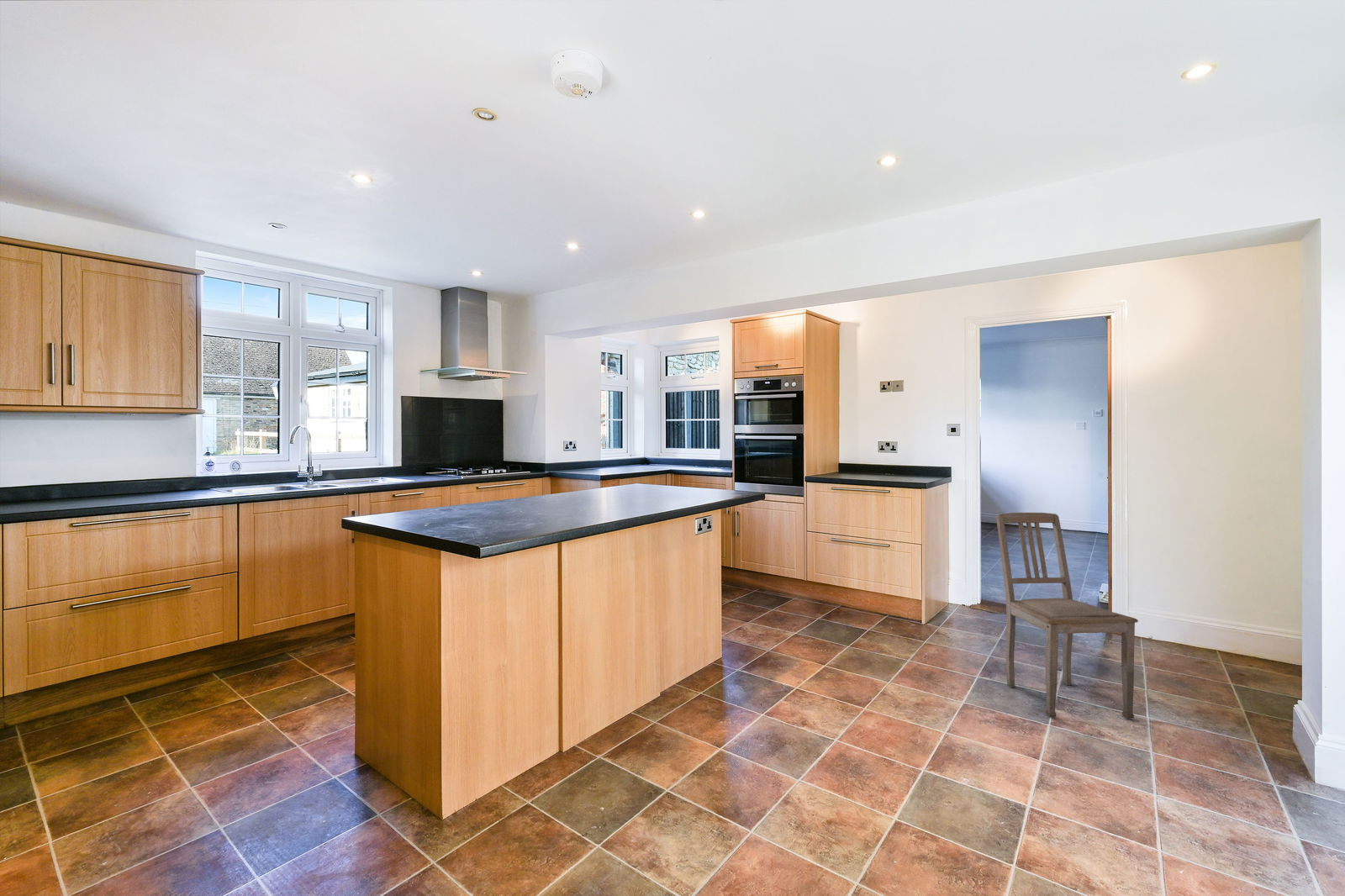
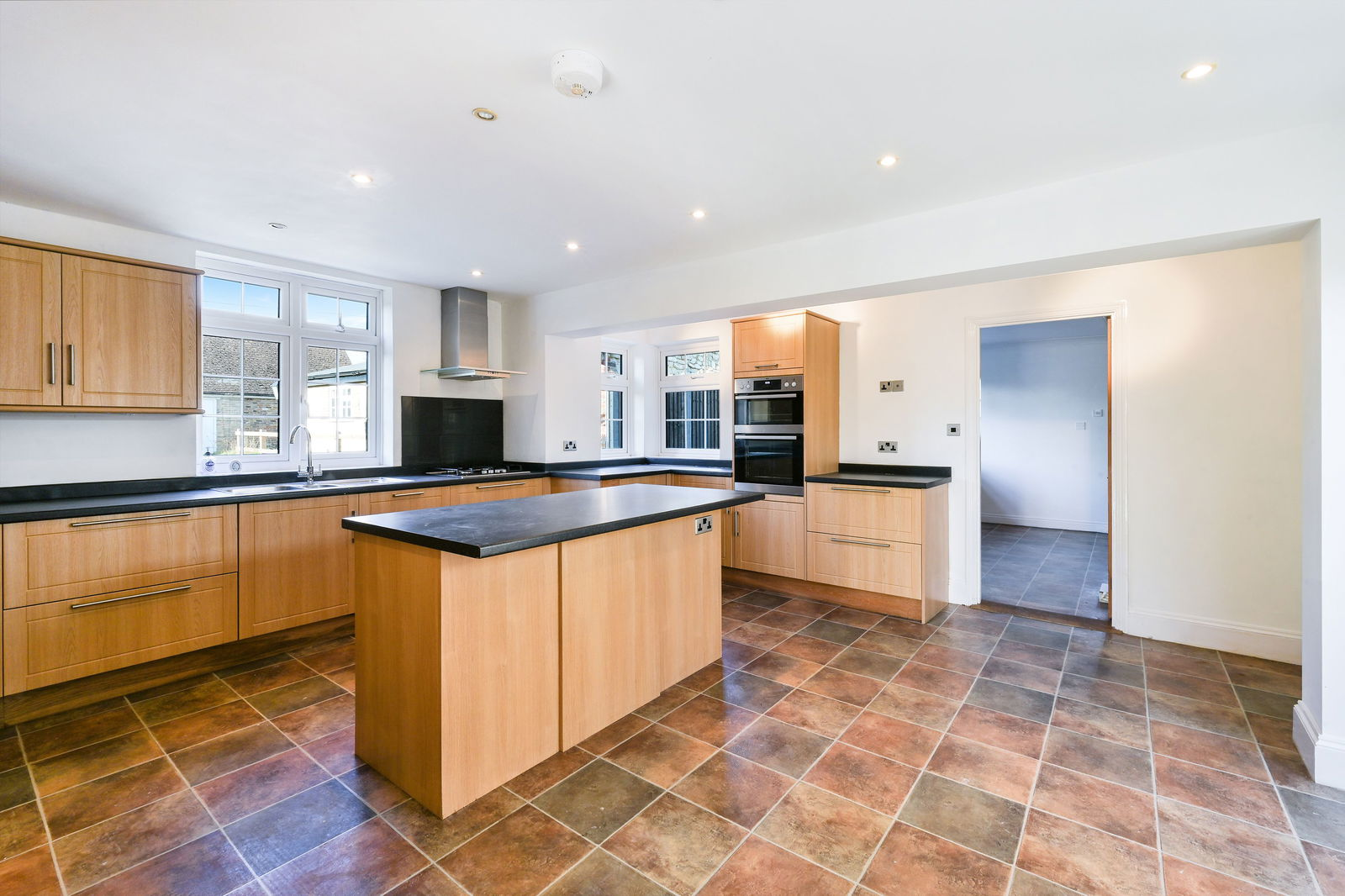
- dining chair (1061, 608)
